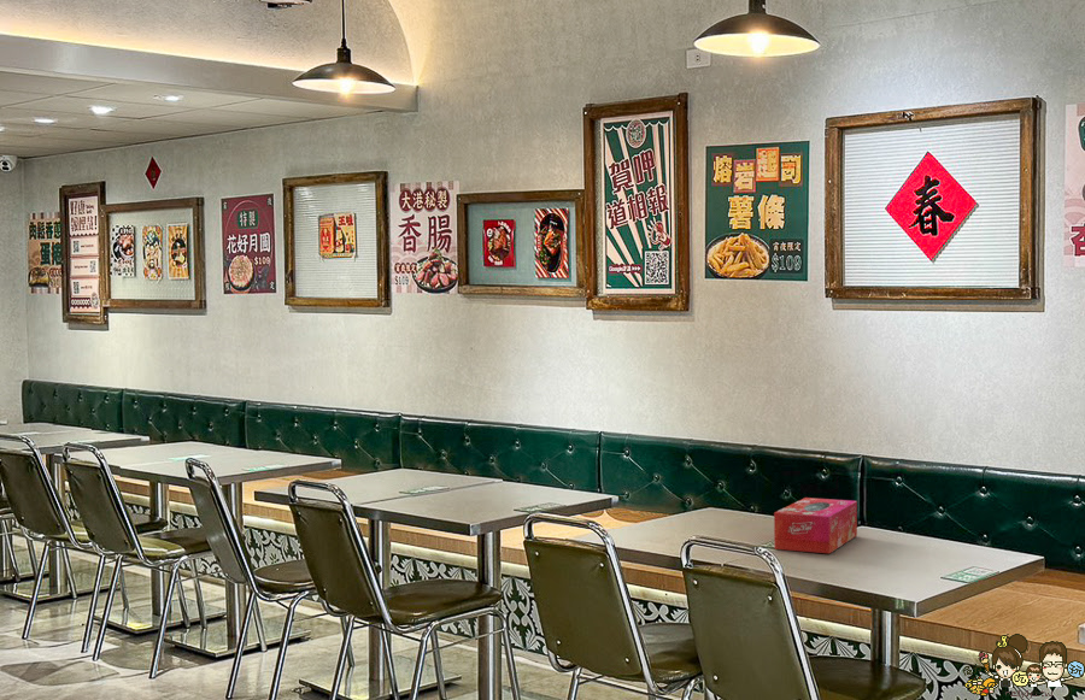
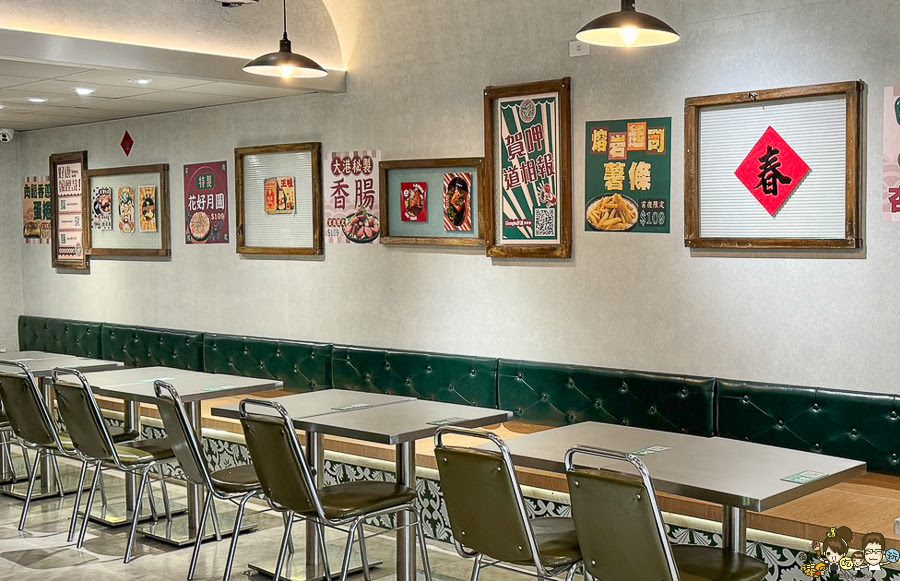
- tissue box (816, 524)
